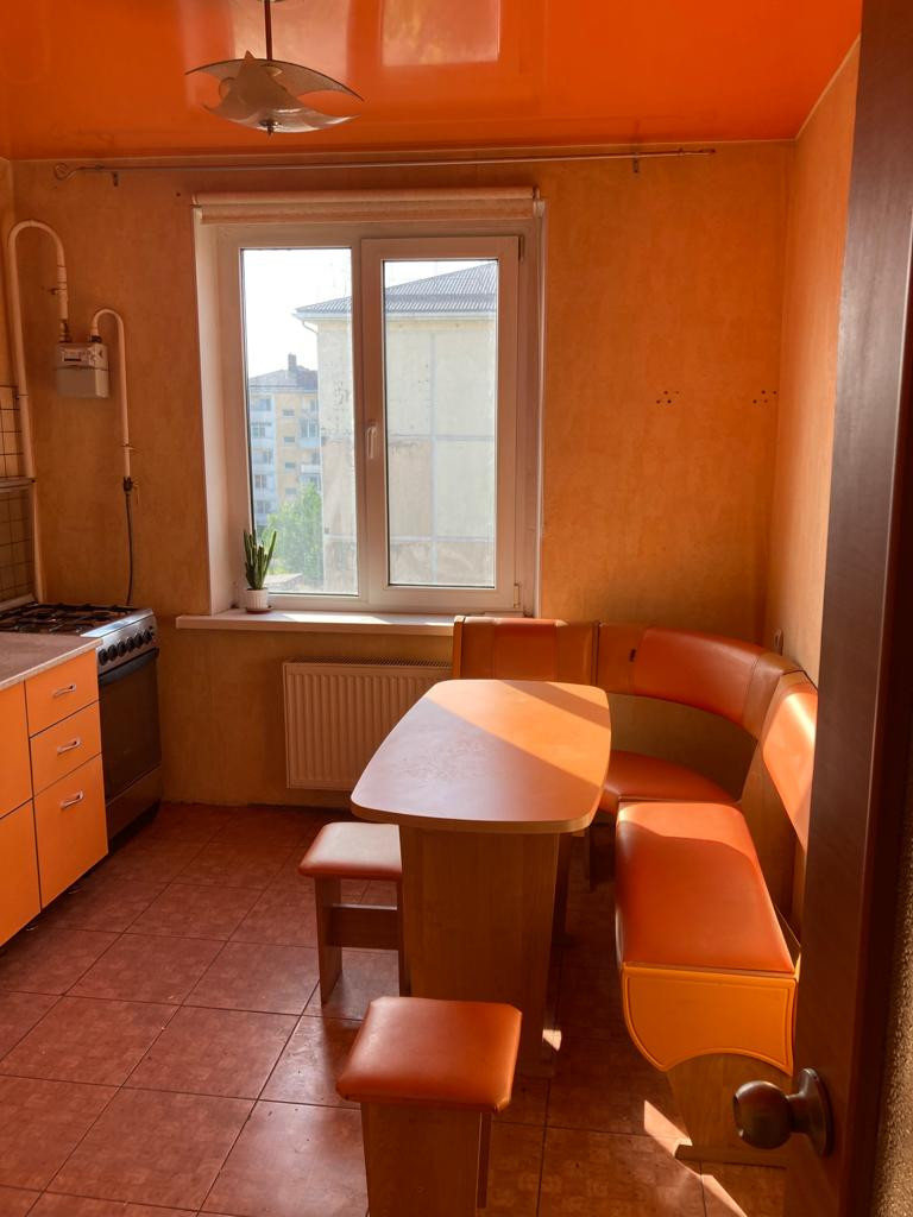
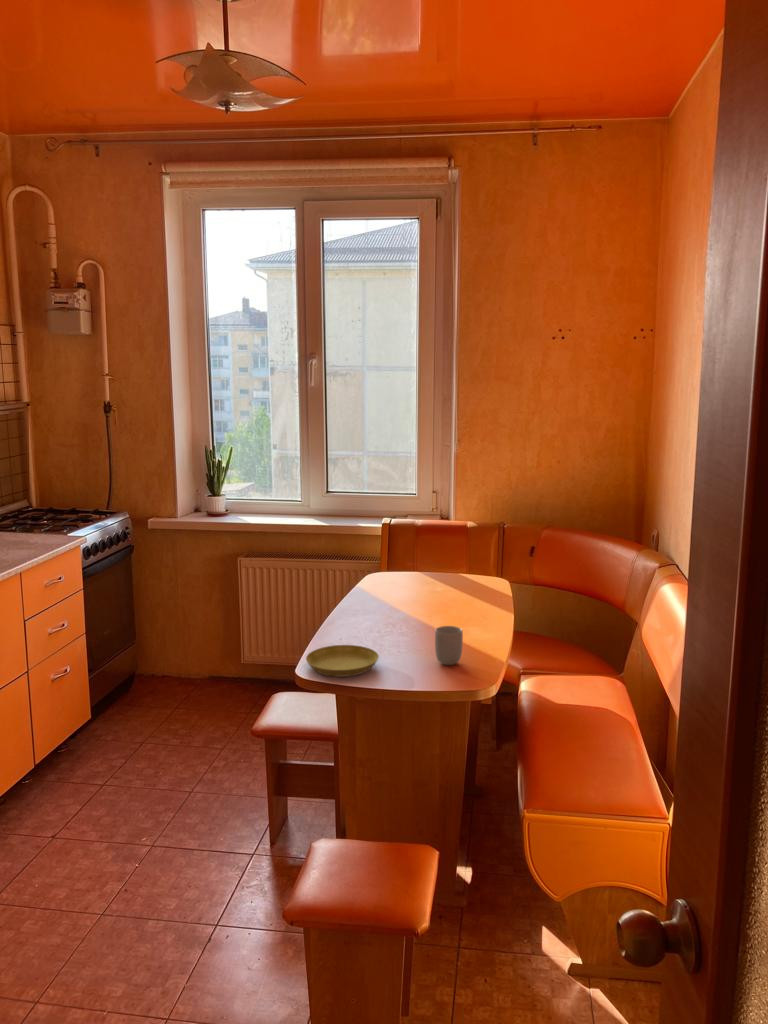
+ saucer (342, 661)
+ cup (448, 646)
